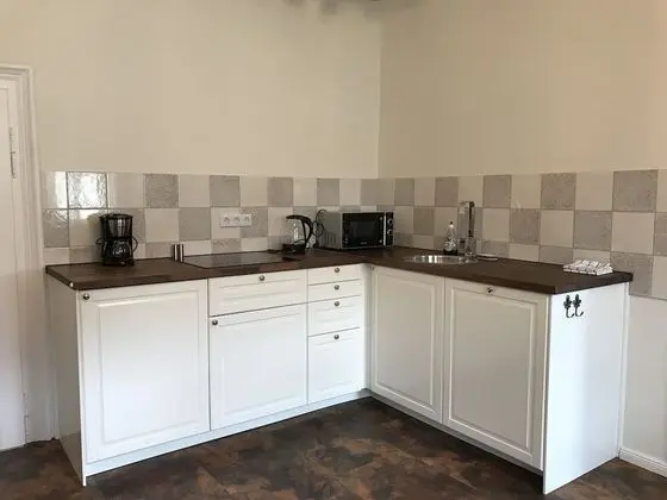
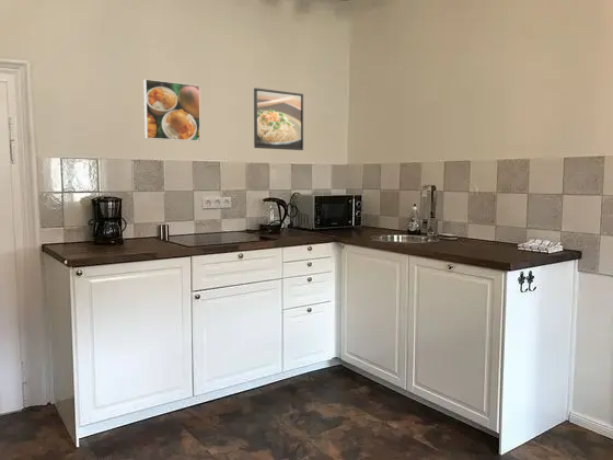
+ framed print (173, 111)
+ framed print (279, 119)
